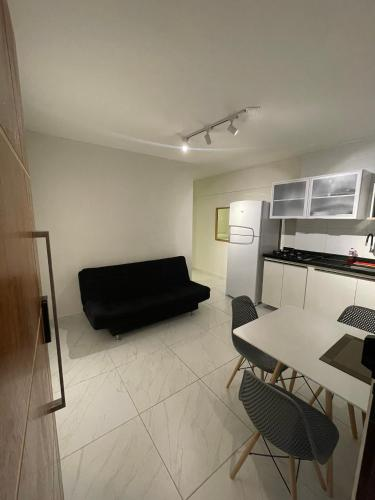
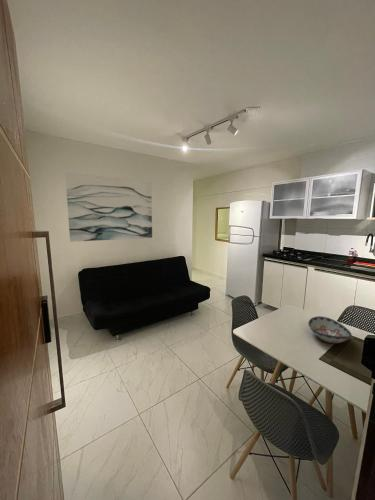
+ wall art (114, 209)
+ decorative bowl (328, 332)
